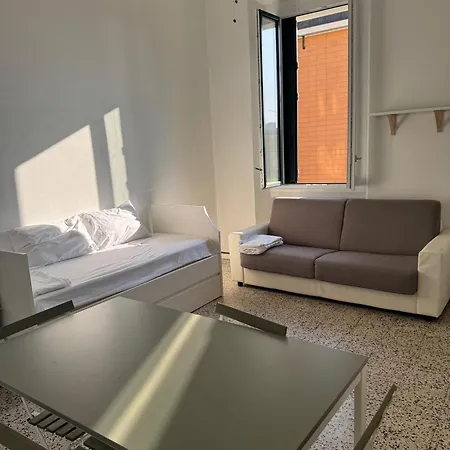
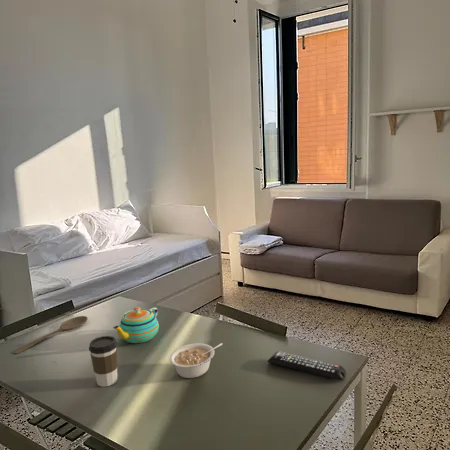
+ wooden spoon (53, 333)
+ legume (193, 359)
+ coffee cup (104, 361)
+ remote control (305, 365)
+ teapot (136, 323)
